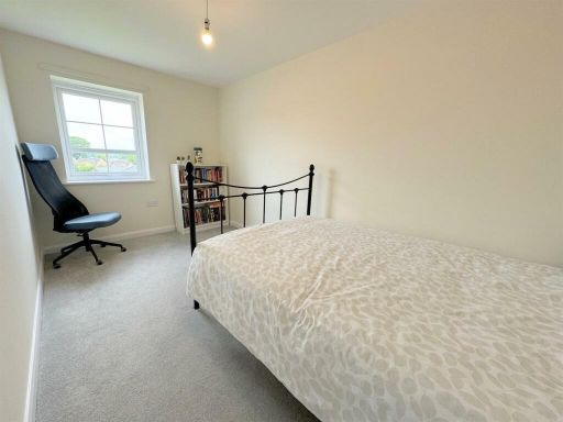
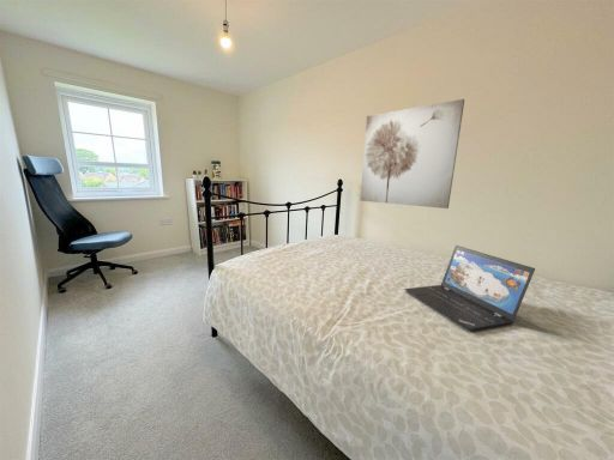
+ wall art (403, 158)
+ laptop (460, 280)
